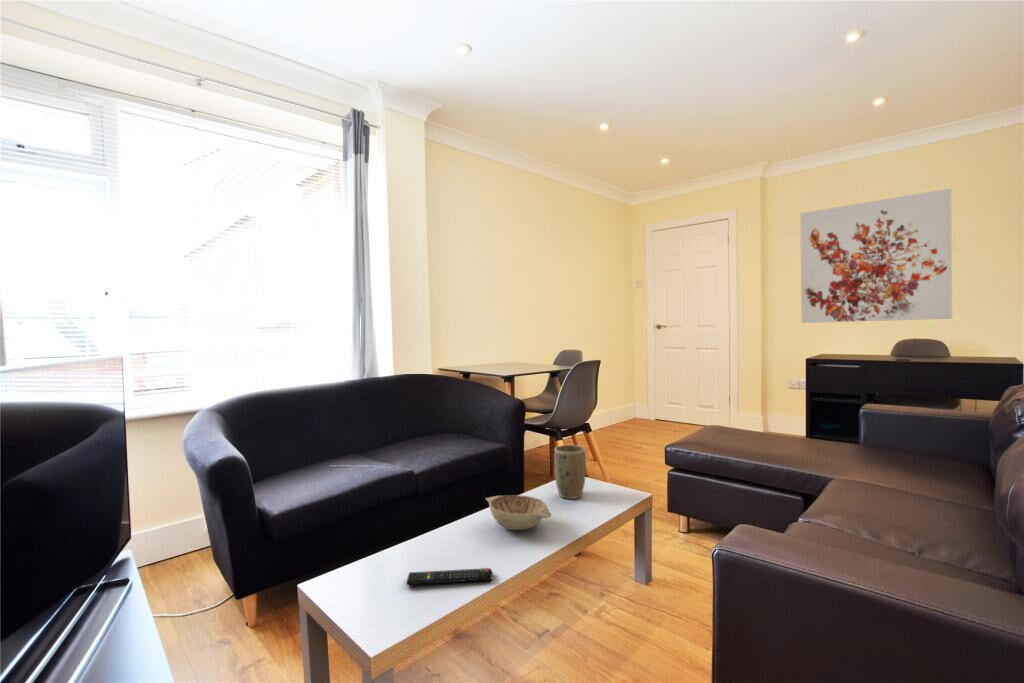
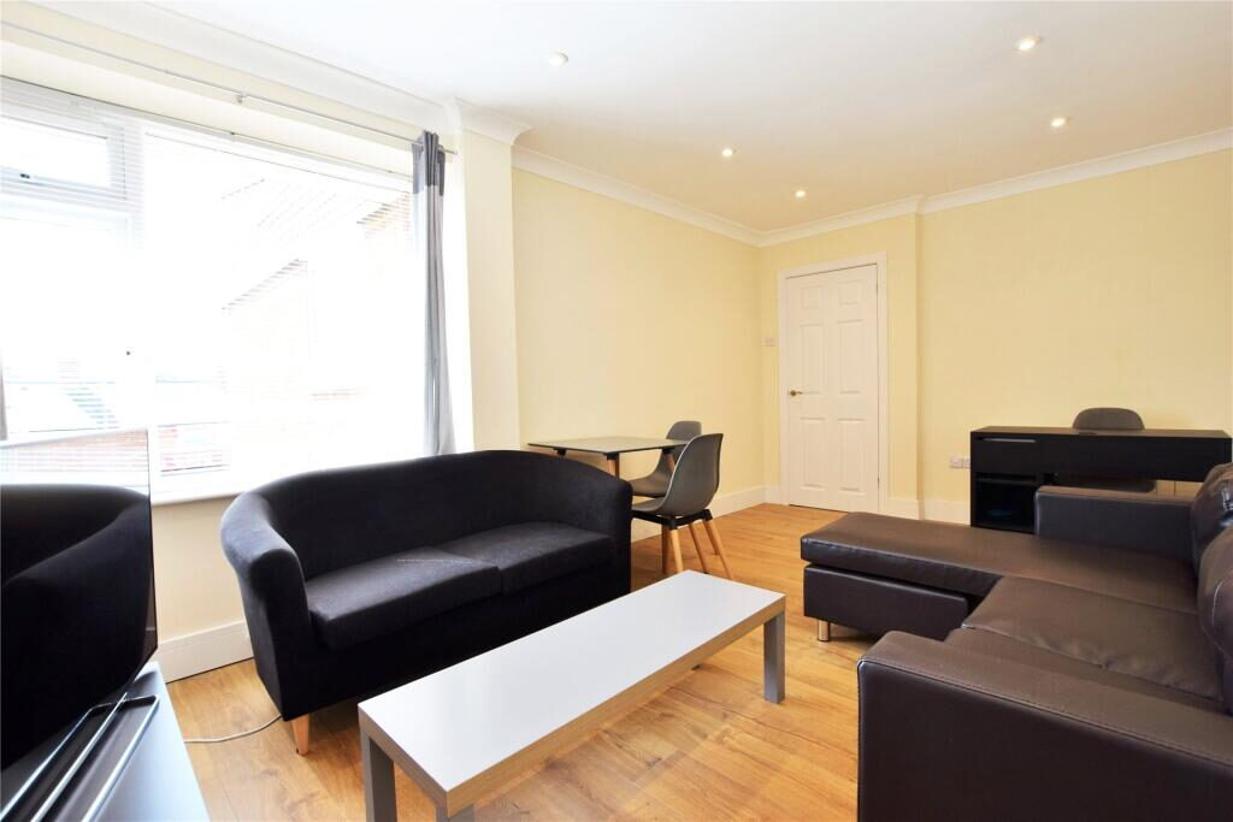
- decorative bowl (518, 514)
- remote control (450, 577)
- plant pot (570, 471)
- wall art (870, 261)
